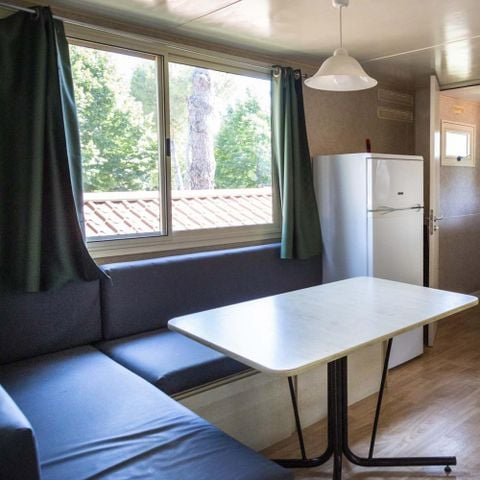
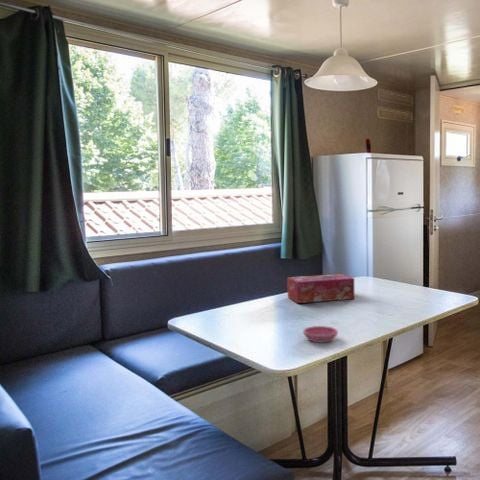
+ tissue box (320, 287)
+ saucer (320, 334)
